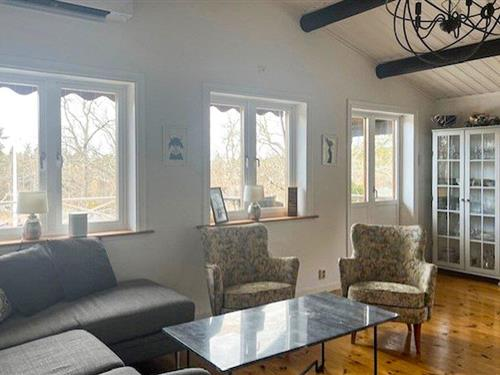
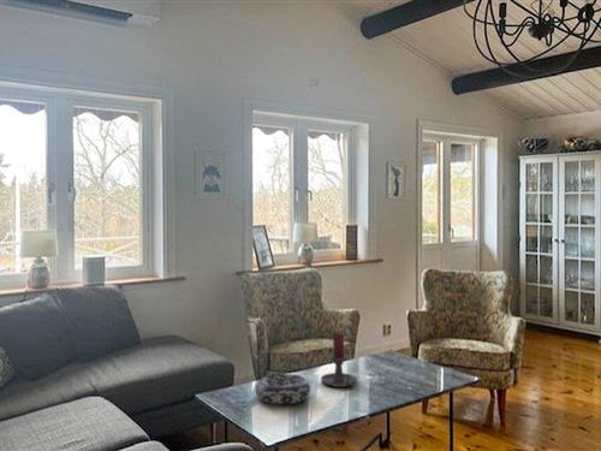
+ decorative bowl (282, 388)
+ candle holder (341, 358)
